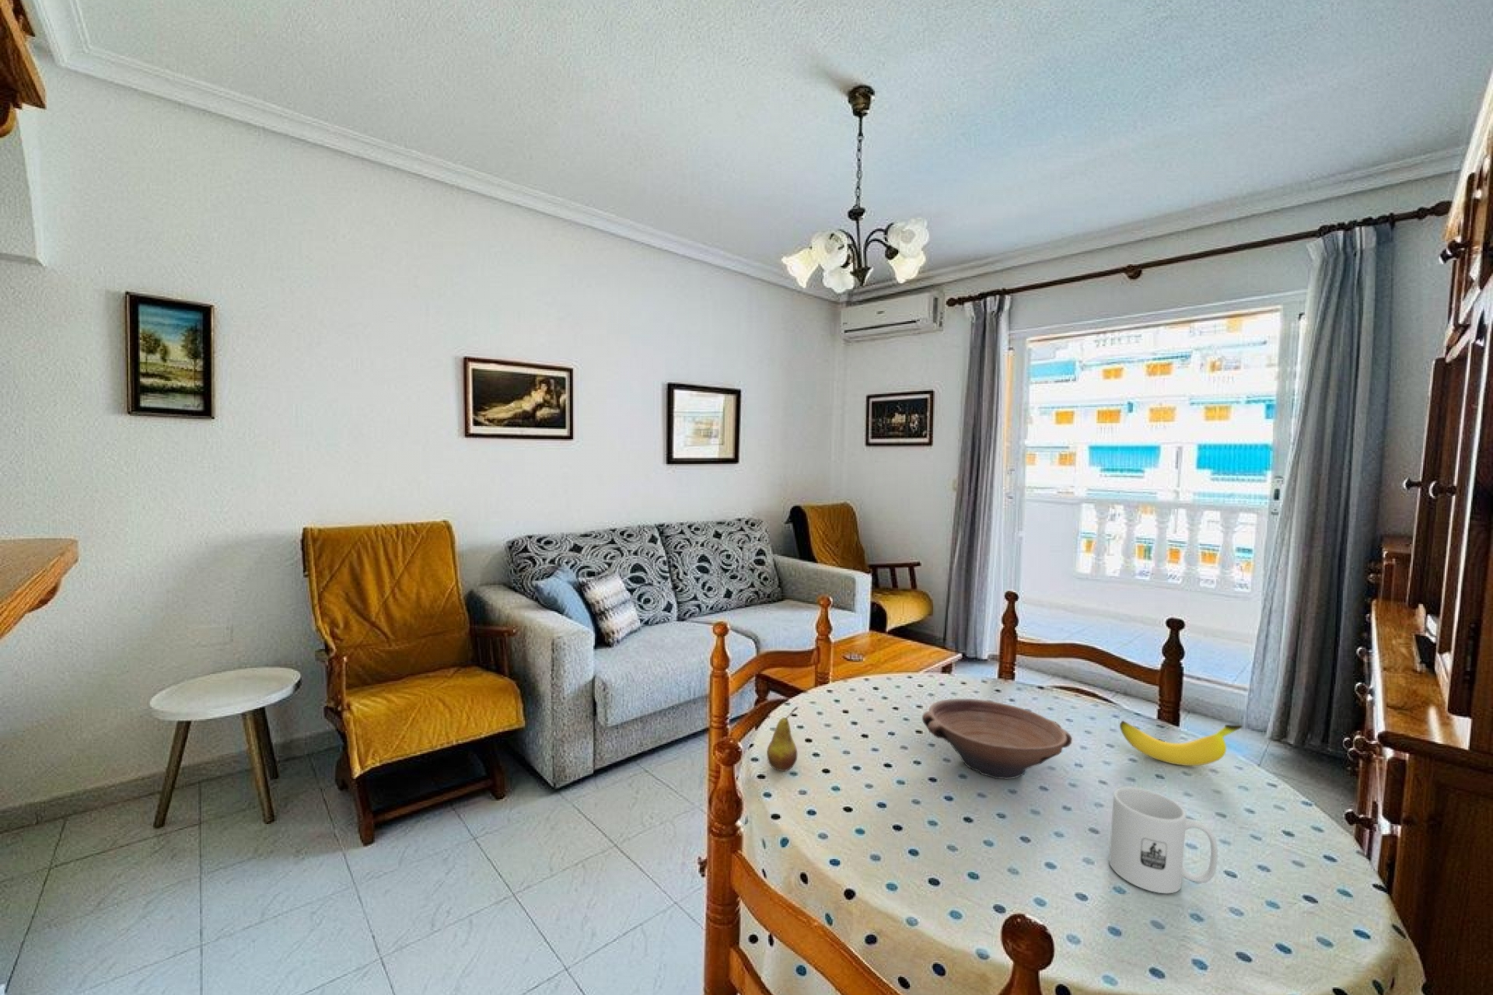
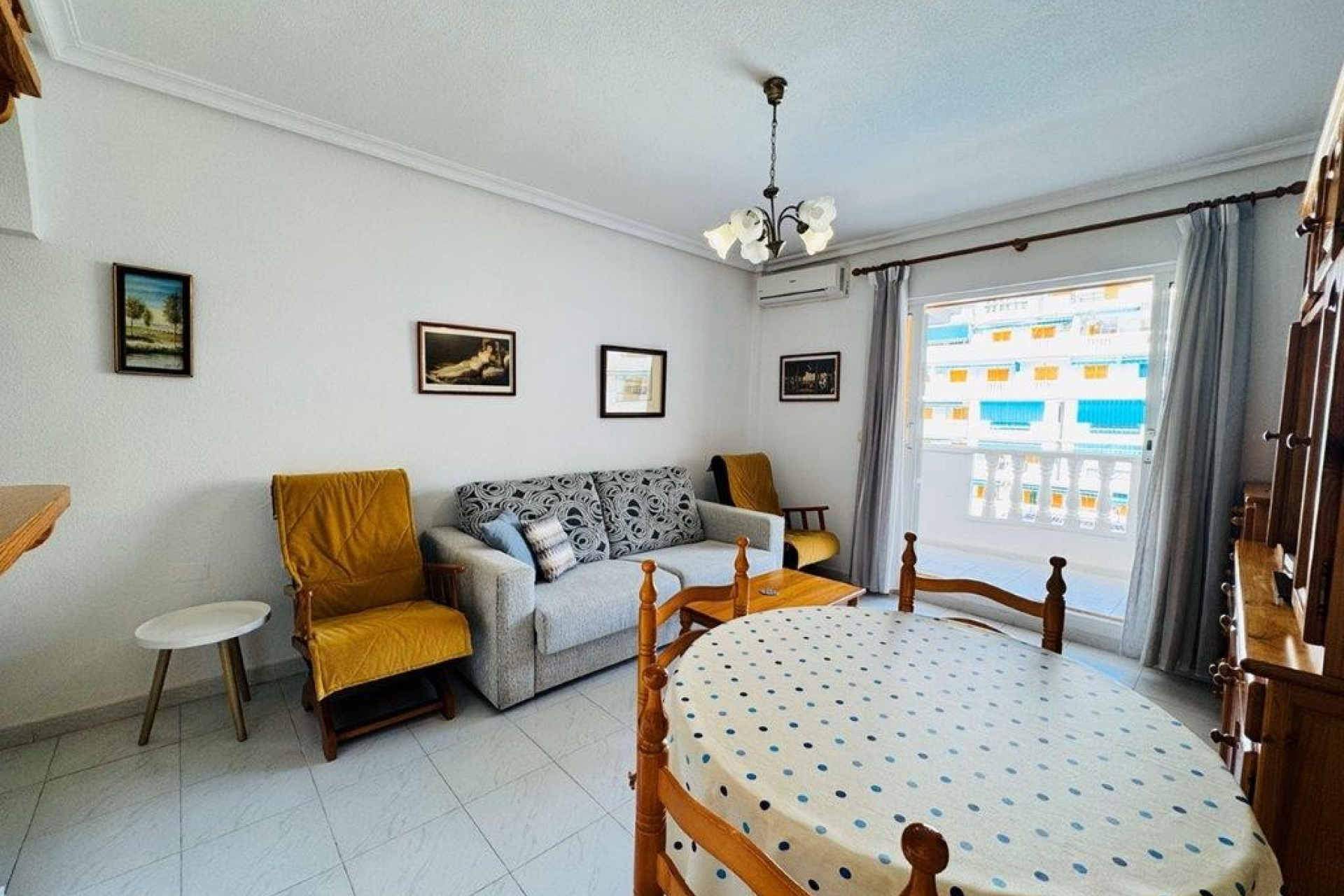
- mug (1162, 842)
- fruit (782, 736)
- bowl (993, 742)
- banana (1178, 743)
